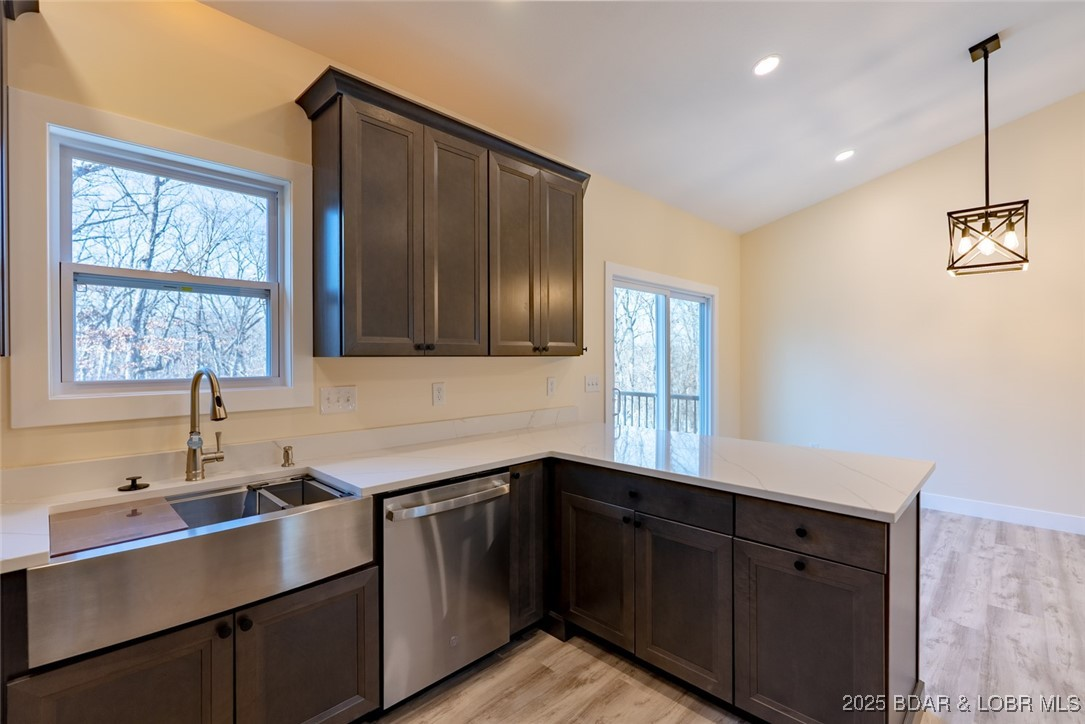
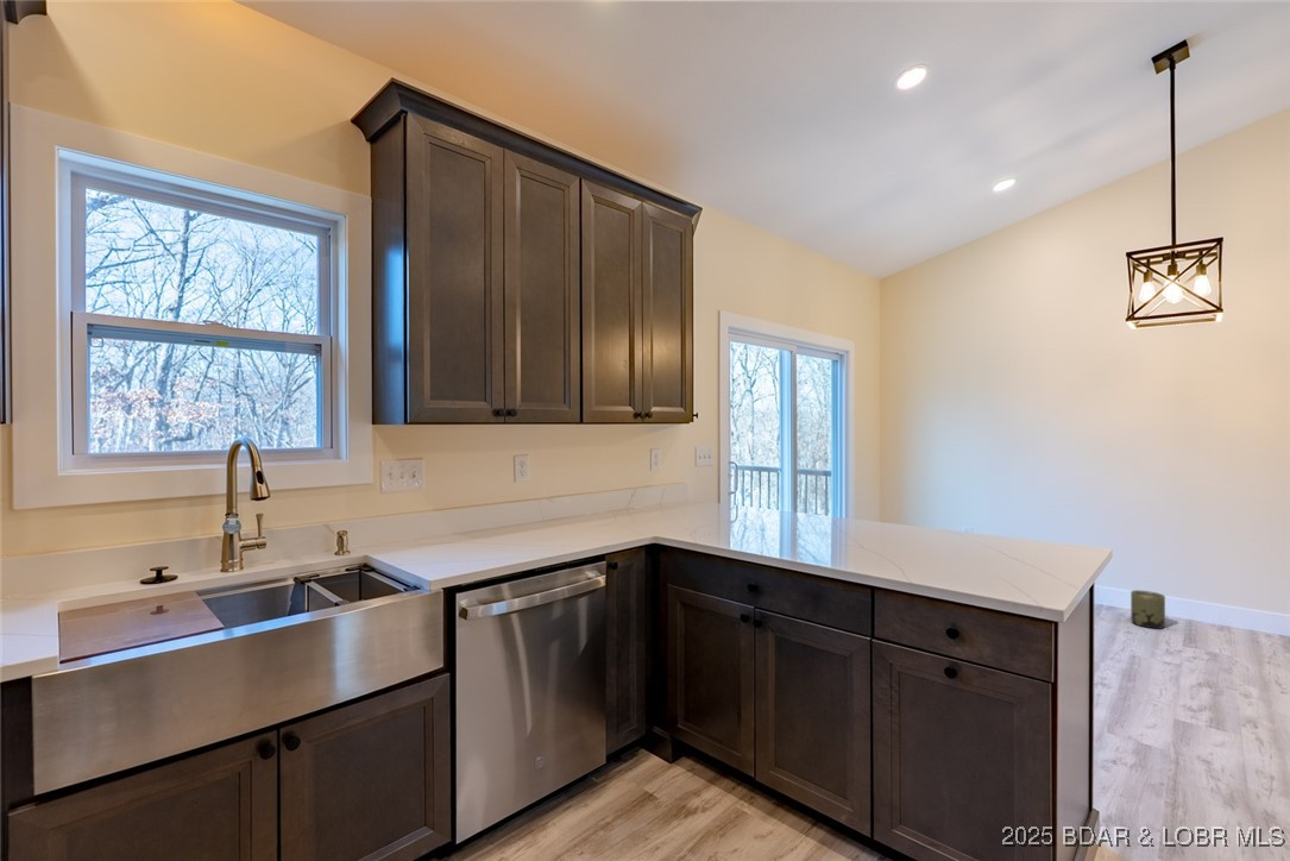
+ planter (1147, 609)
